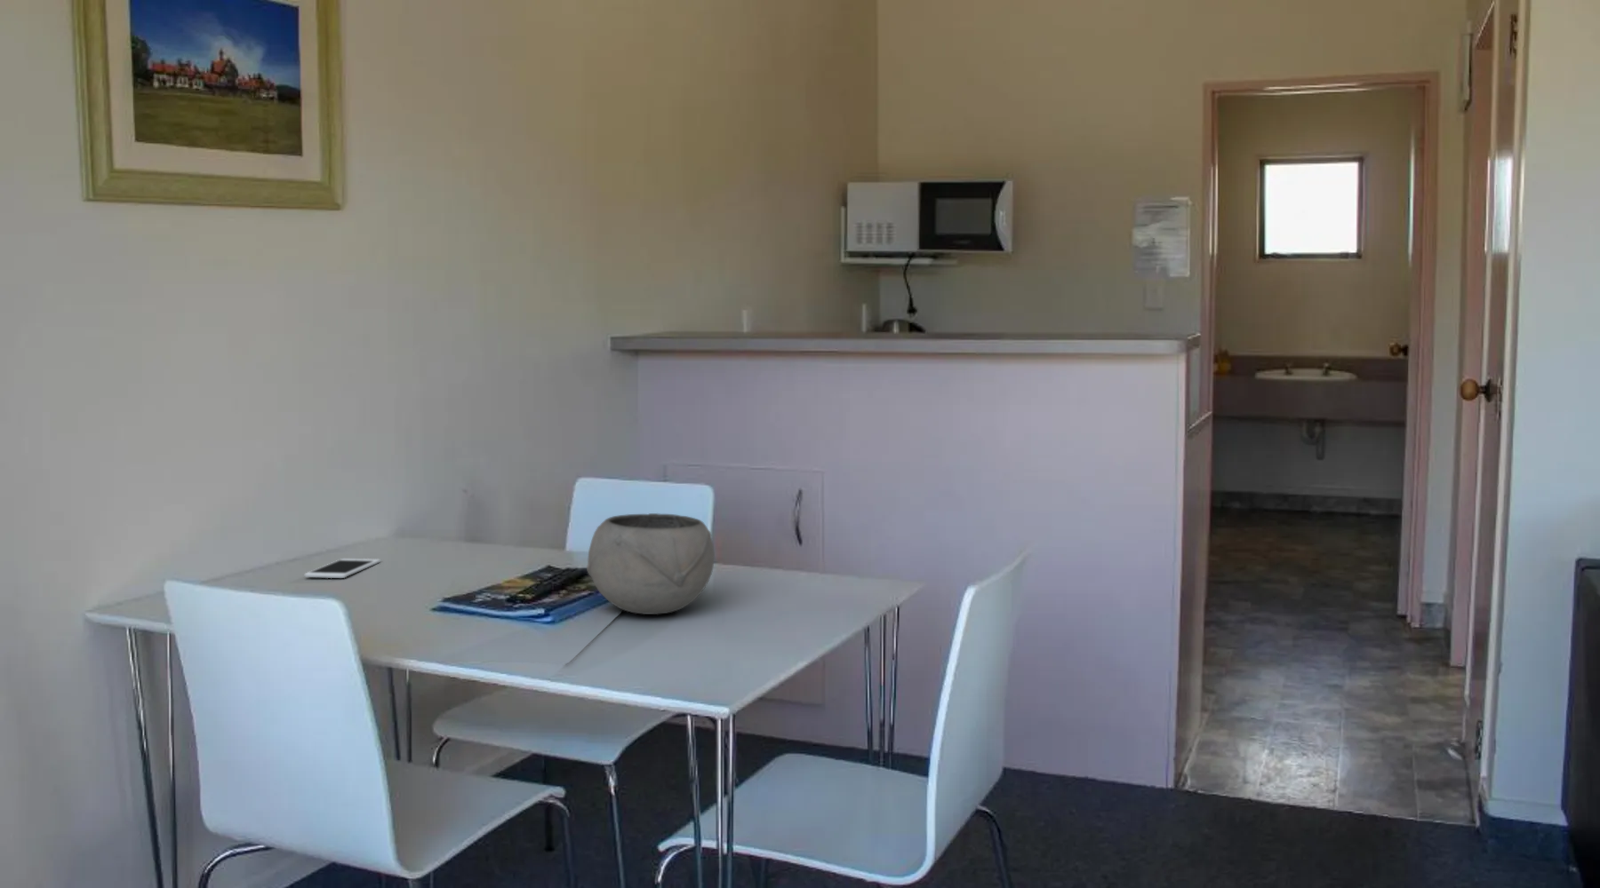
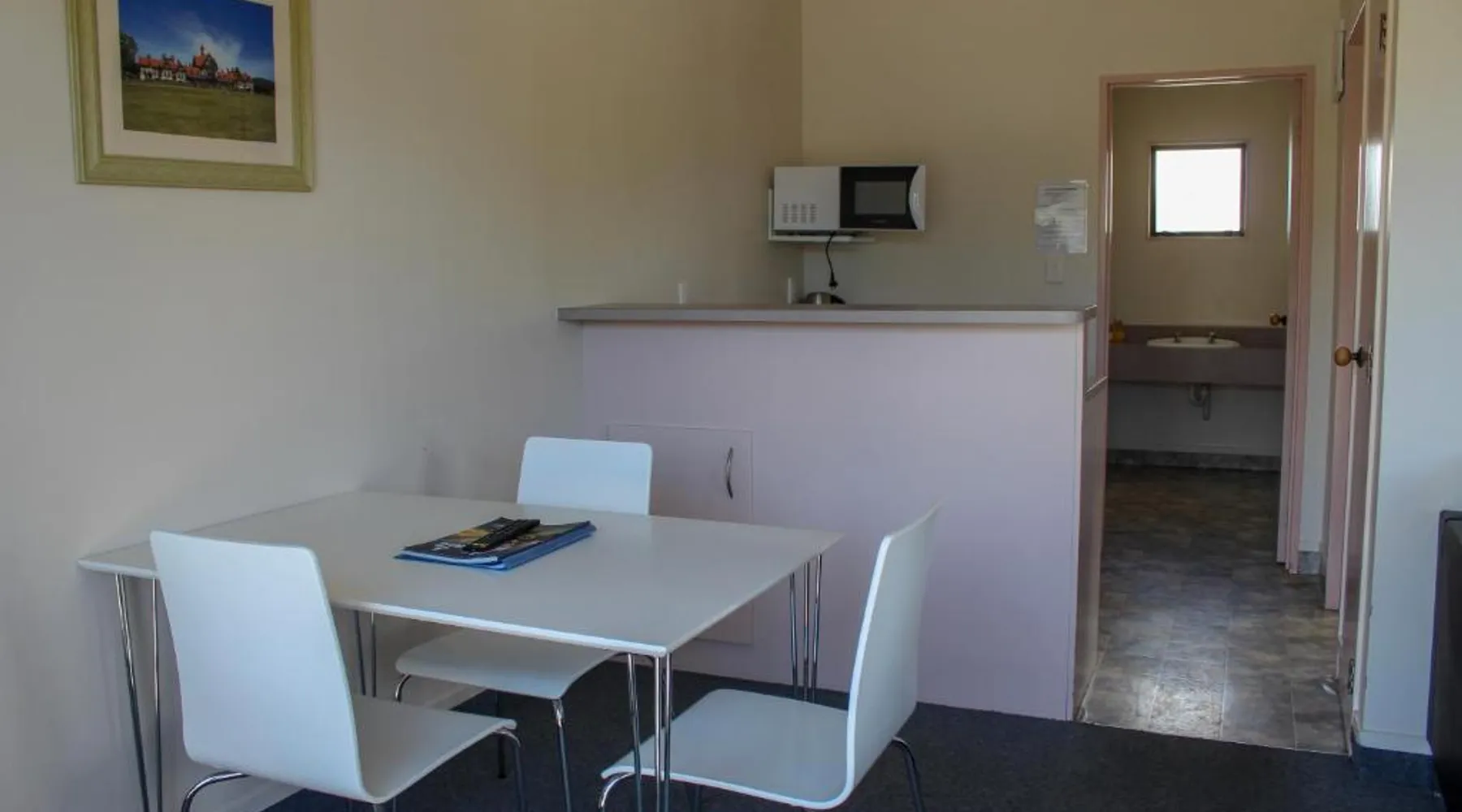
- bowl (652, 564)
- cell phone (344, 568)
